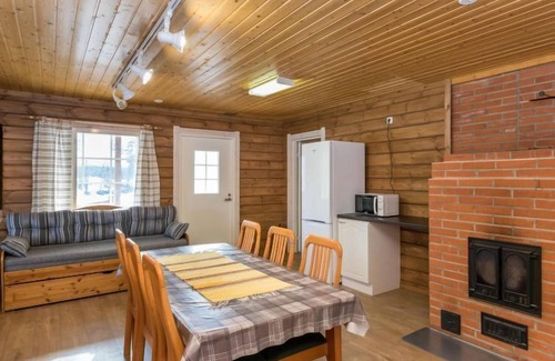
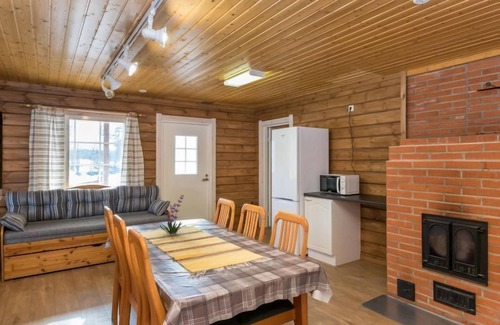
+ plant (172, 214)
